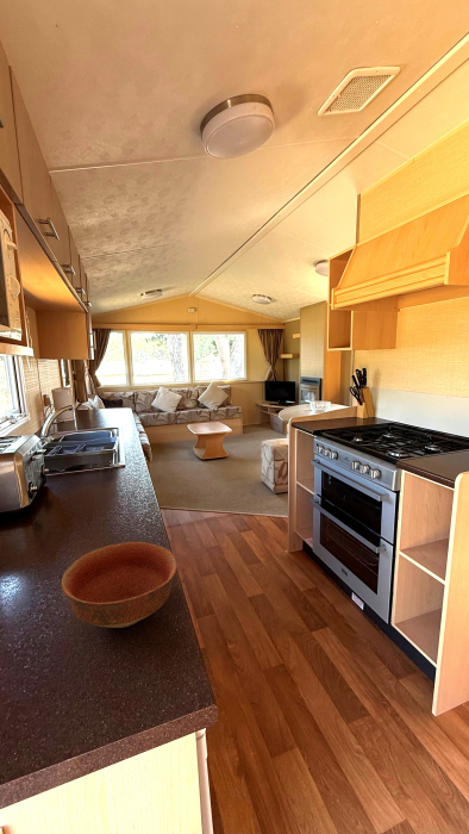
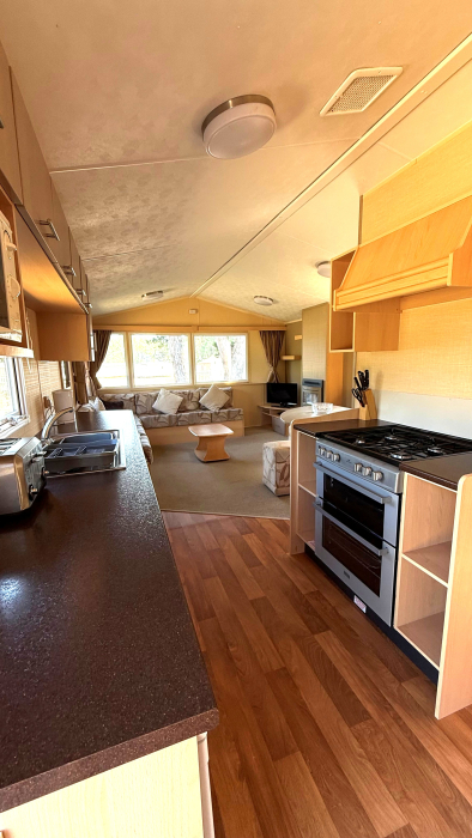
- bowl (124, 591)
